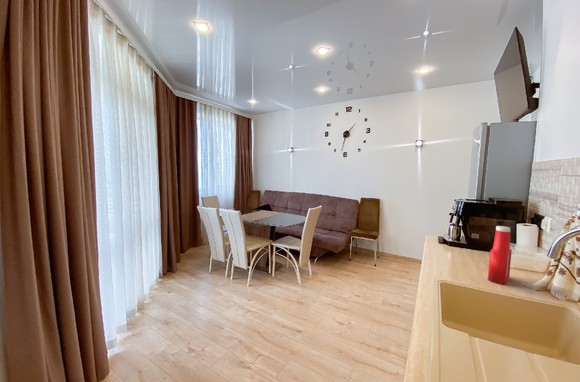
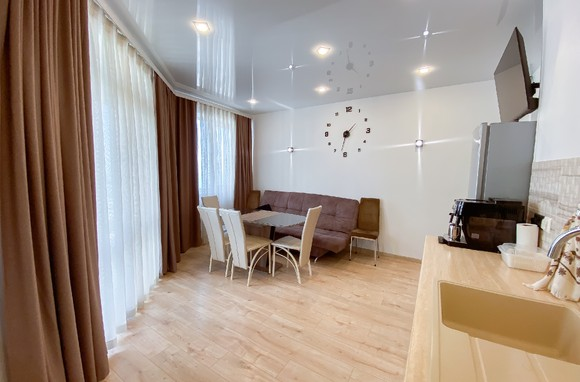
- soap bottle (500, 253)
